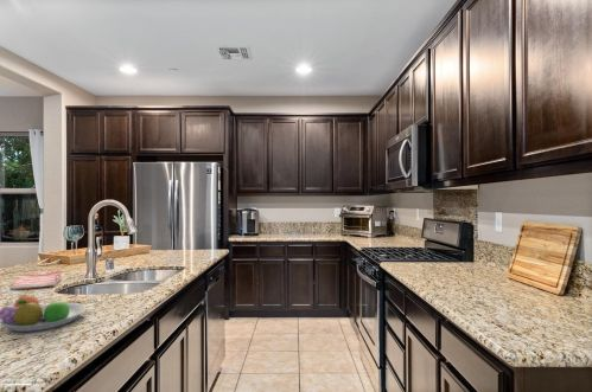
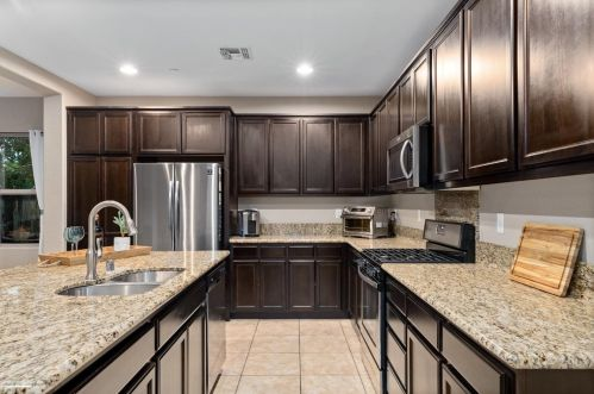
- fruit bowl (44, 307)
- dish towel (37, 279)
